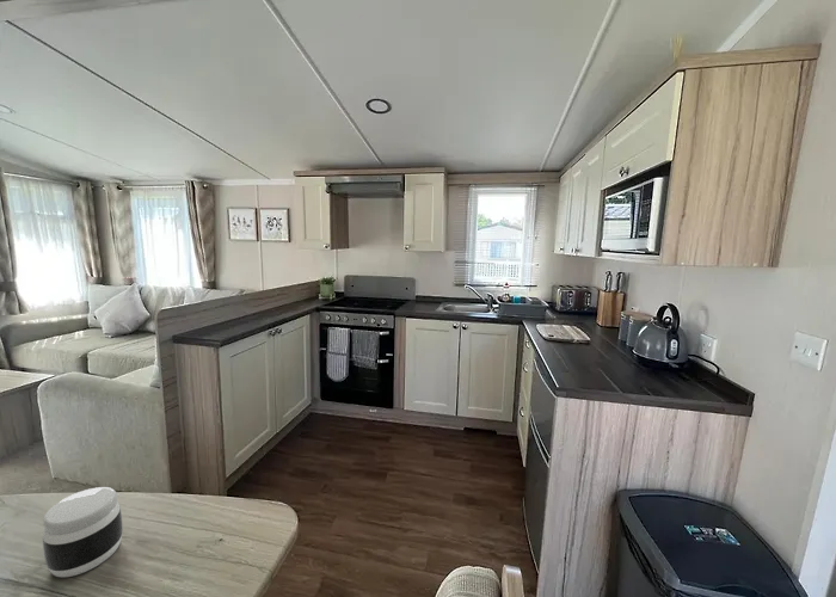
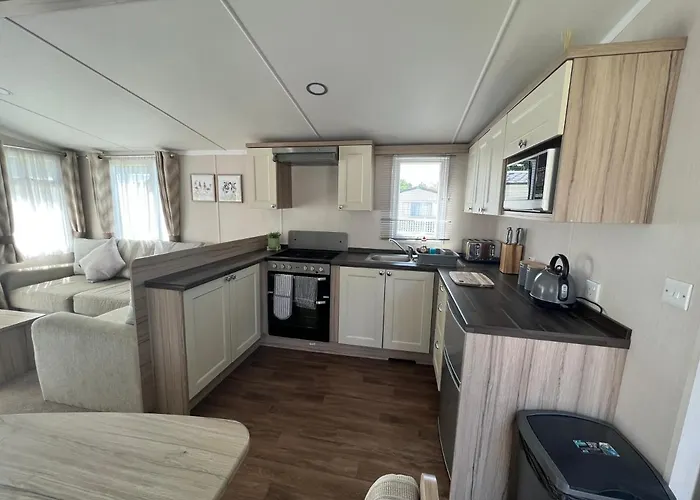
- jar (84, 529)
